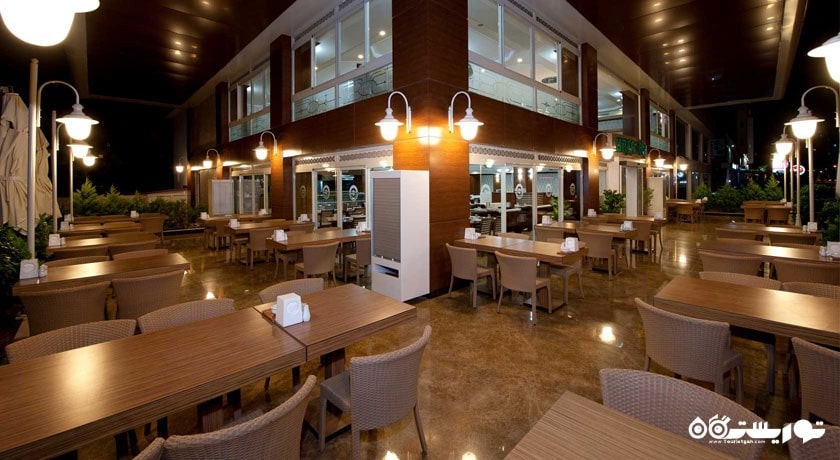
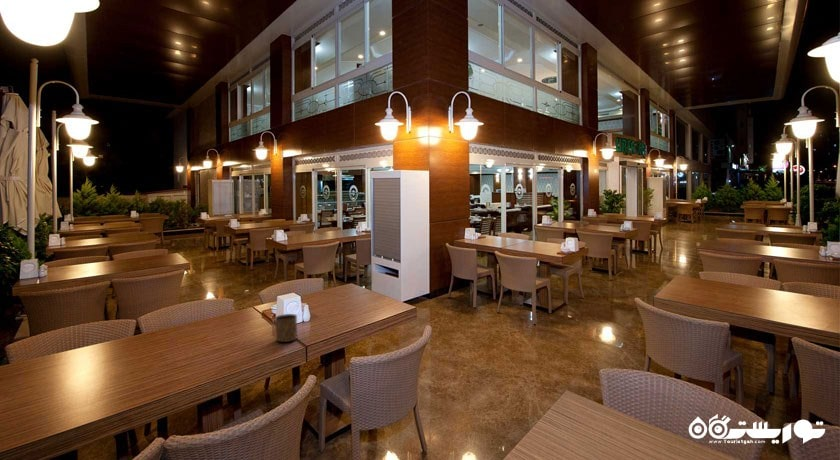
+ cup (286, 328)
